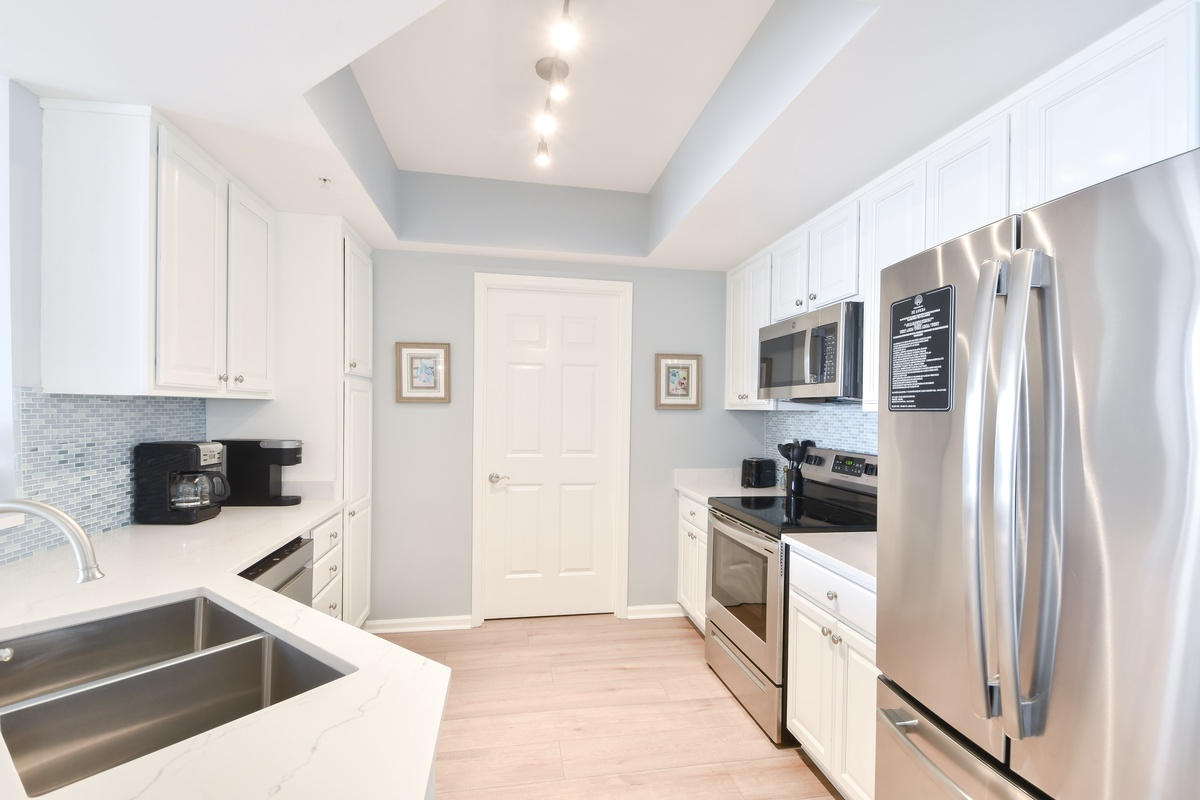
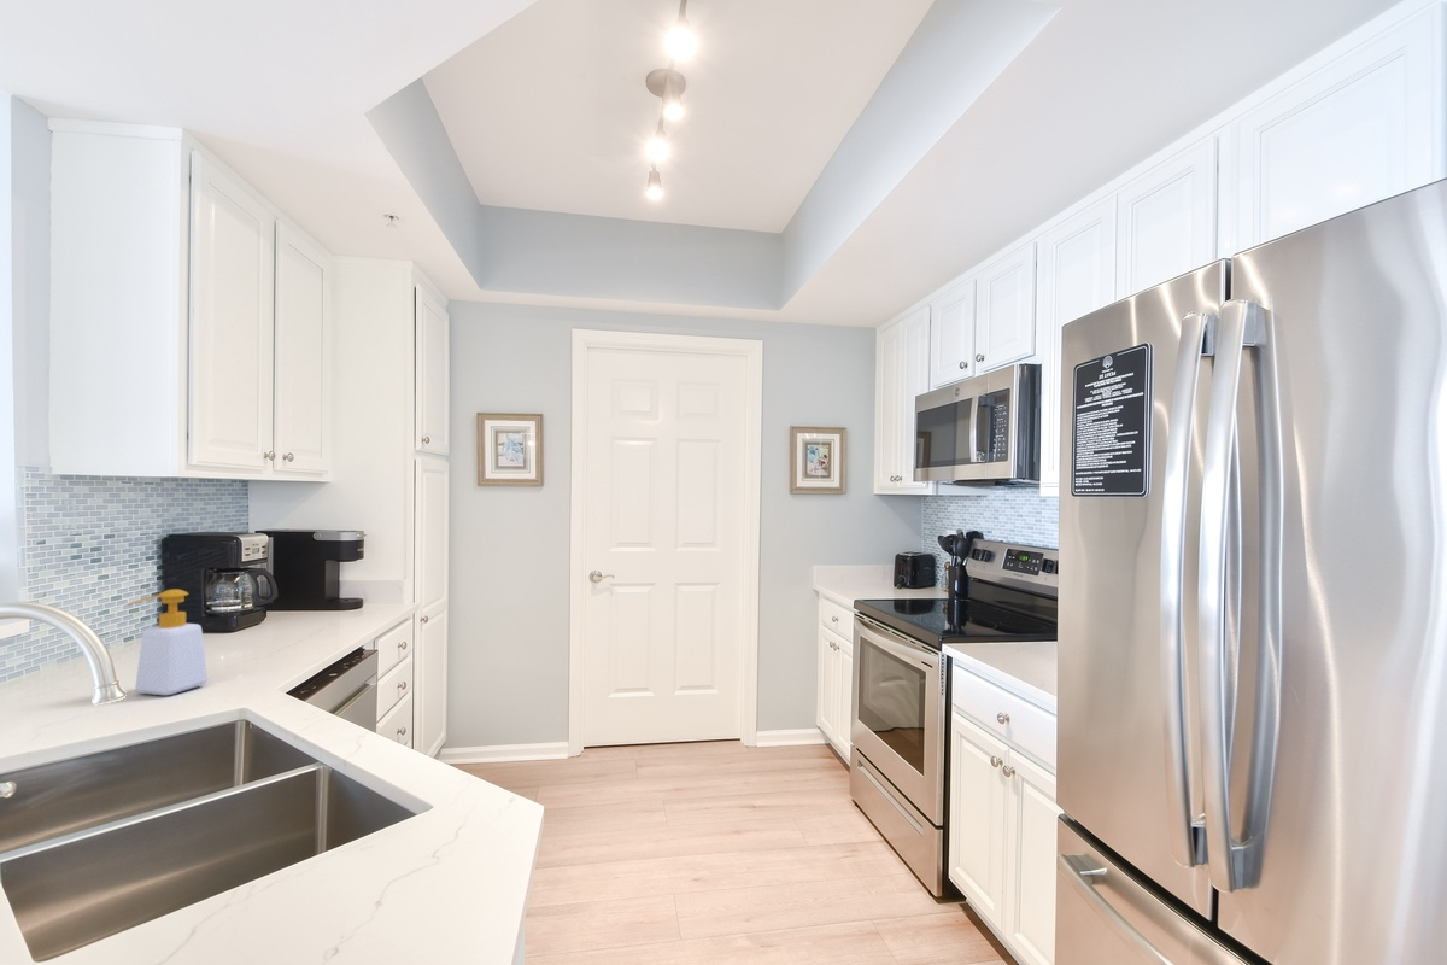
+ soap bottle (162, 641)
